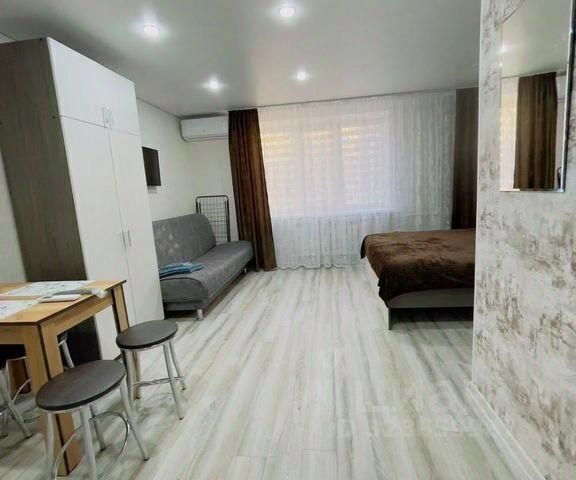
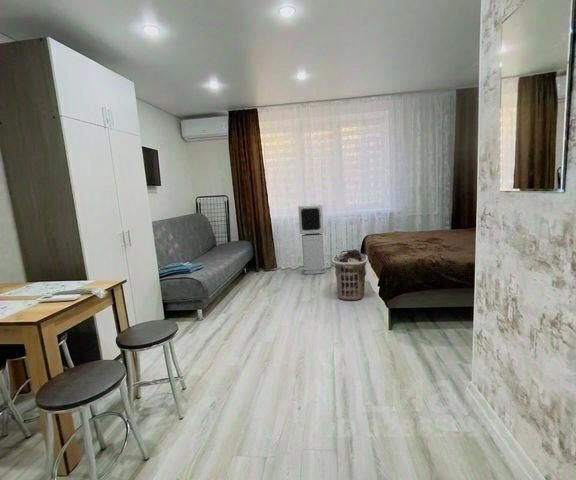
+ air purifier (312, 238)
+ clothes hamper (350, 272)
